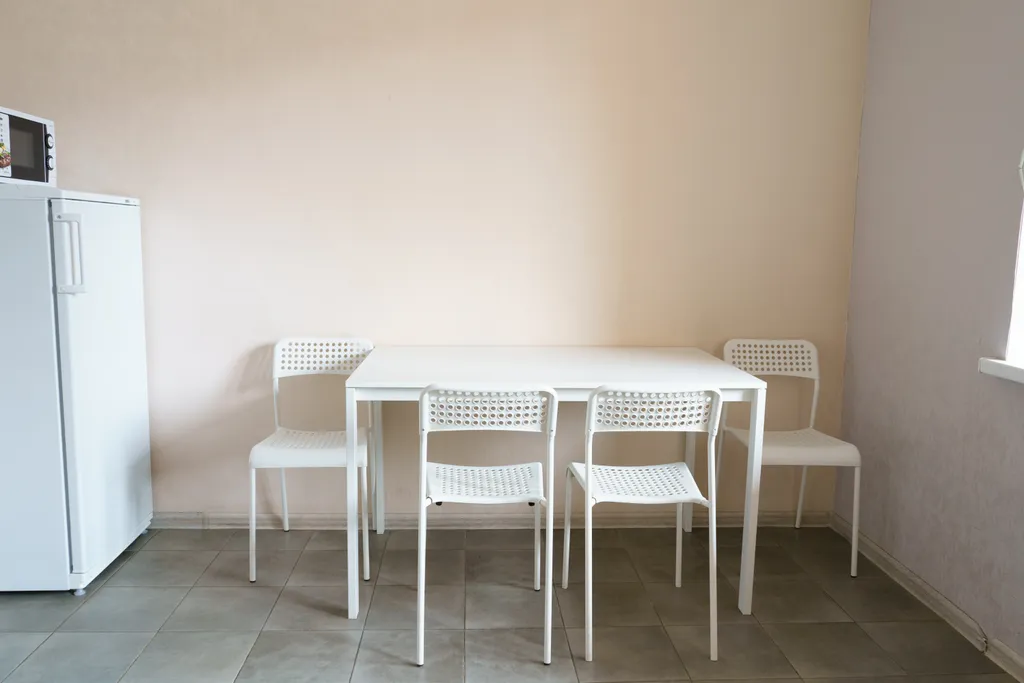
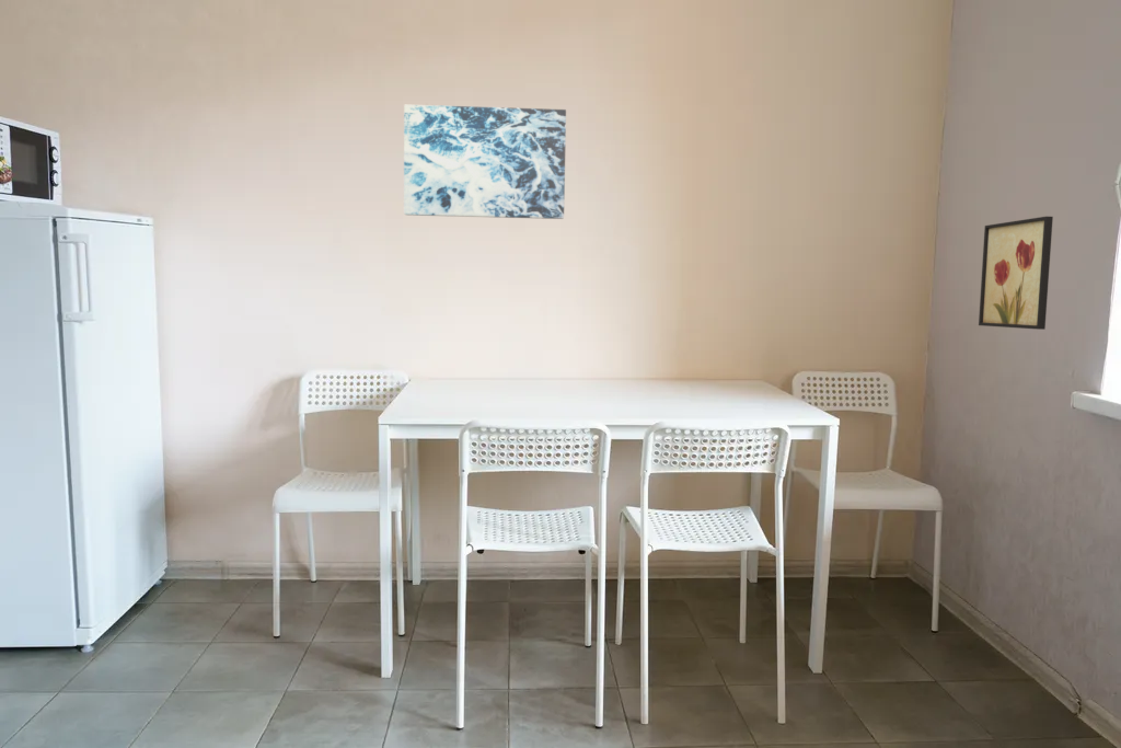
+ wall art (485, 162)
+ wall art (1015, 274)
